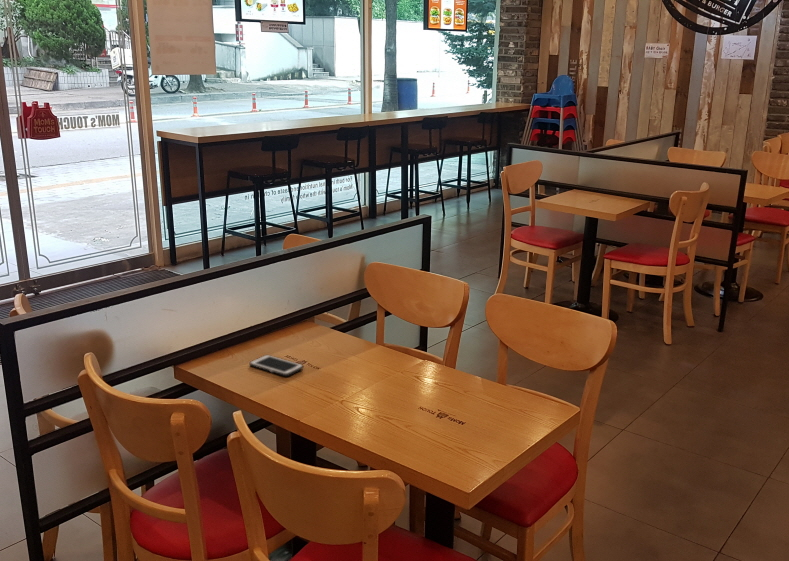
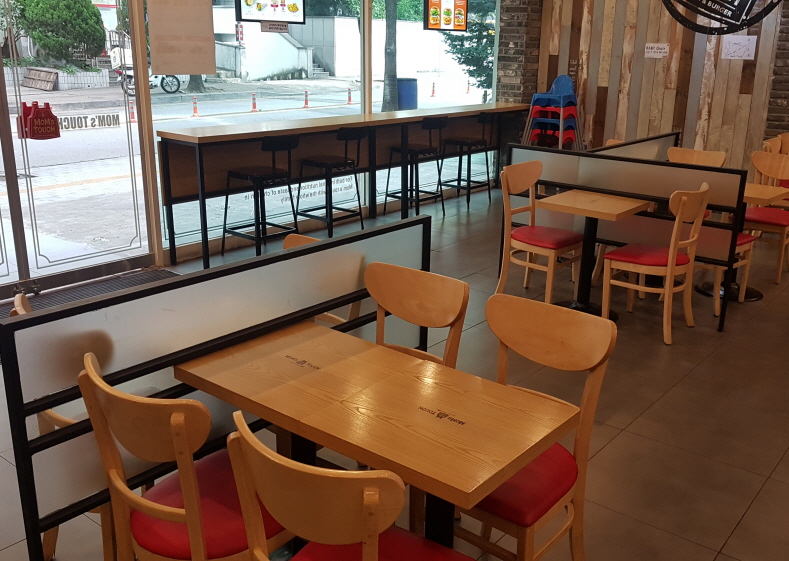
- cell phone (276, 365)
